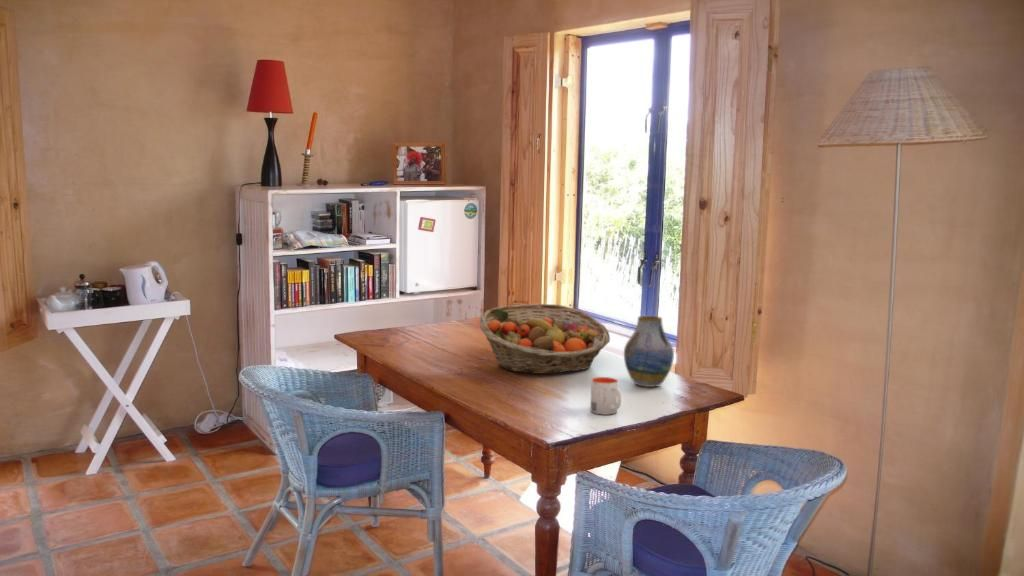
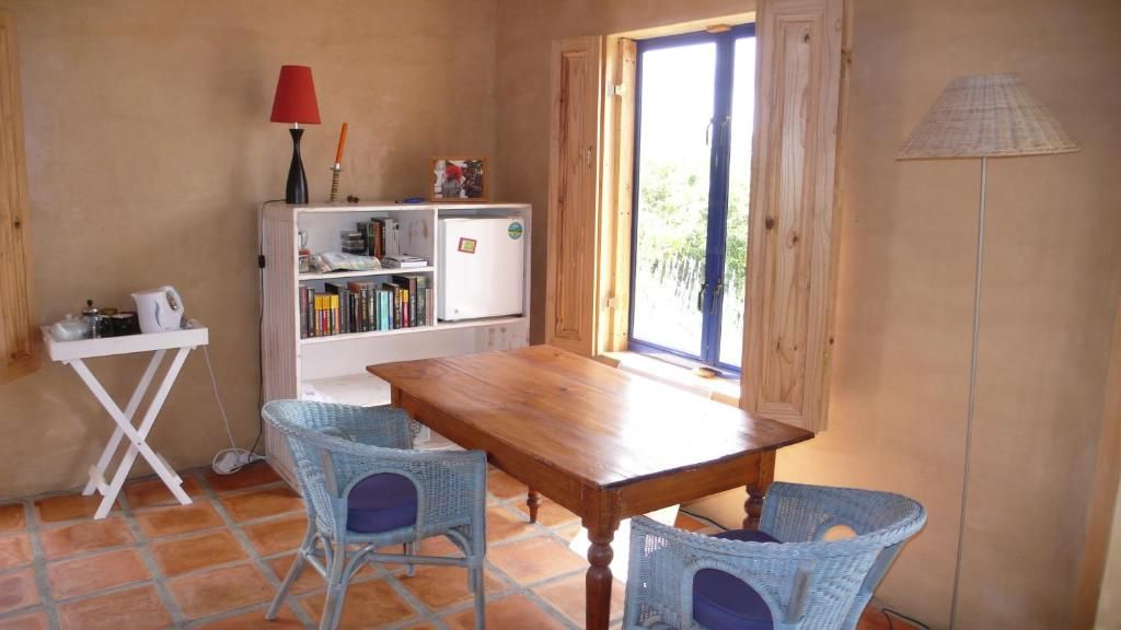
- mug (607, 396)
- vase (648, 351)
- fruit basket (544, 337)
